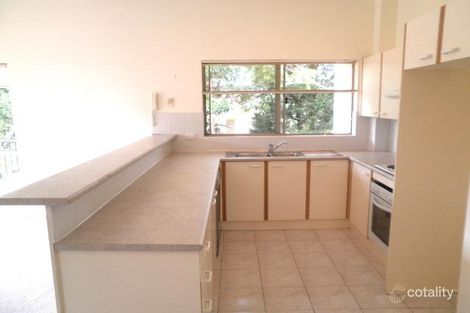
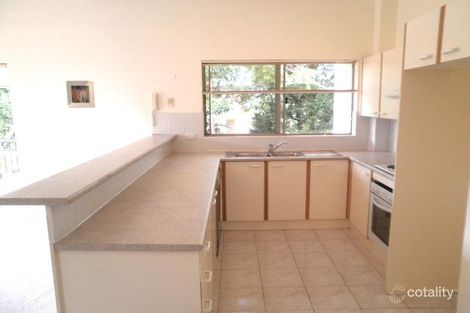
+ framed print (80, 94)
